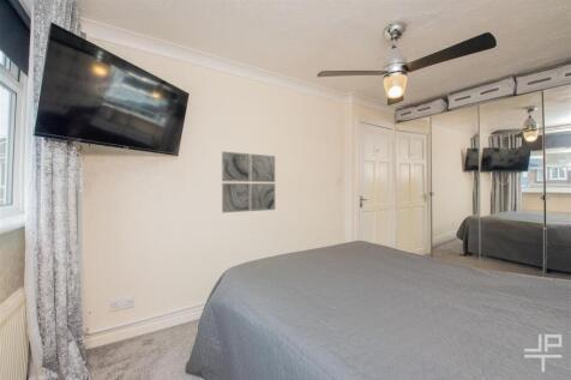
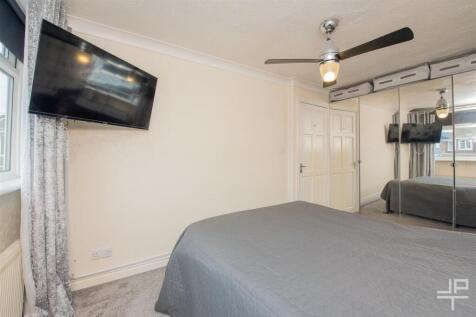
- wall art (248, 181)
